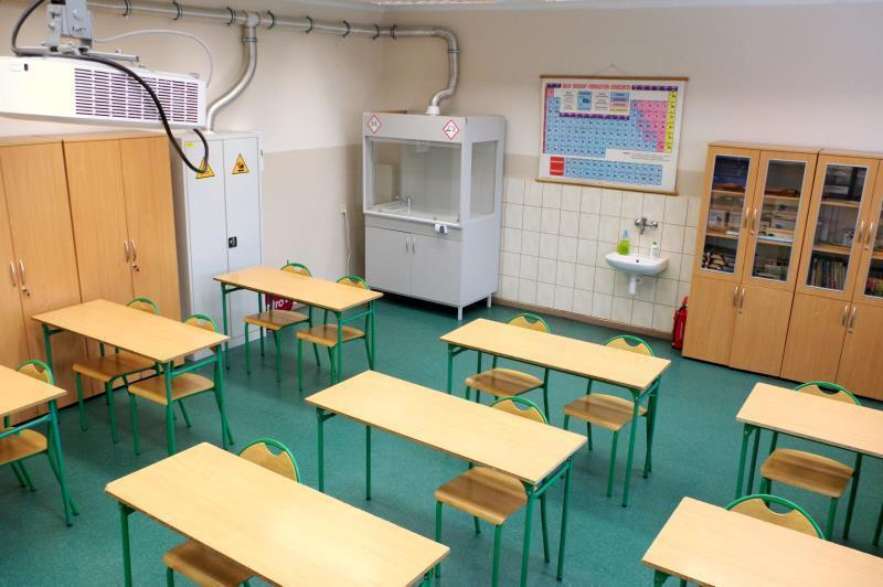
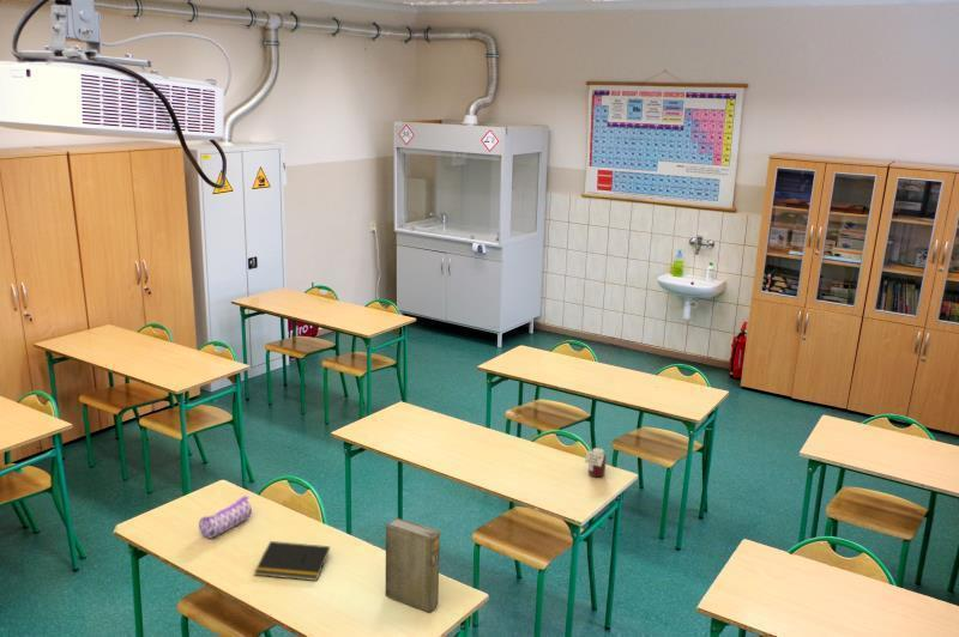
+ pencil case (225, 516)
+ book (411, 564)
+ notepad (292, 560)
+ jar (596, 463)
